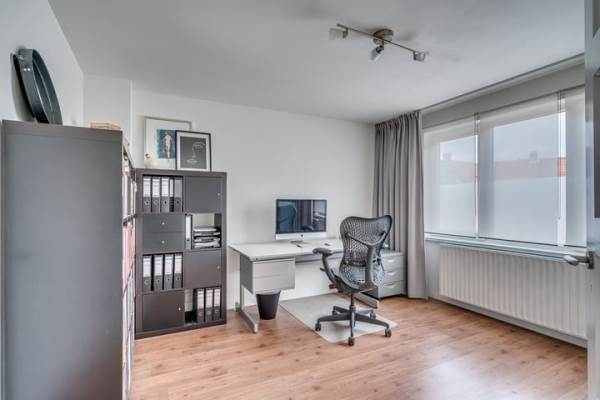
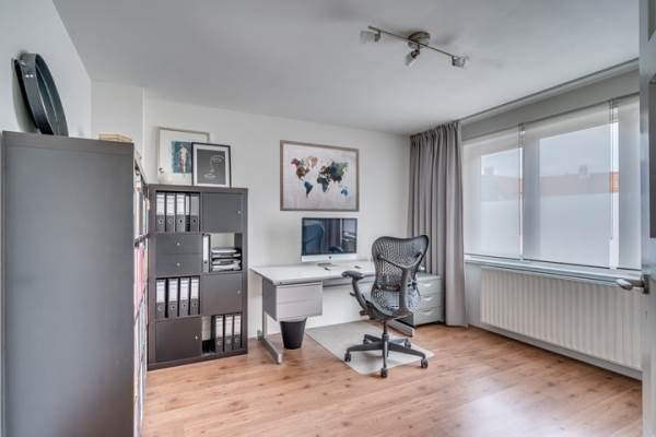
+ wall art (321, 178)
